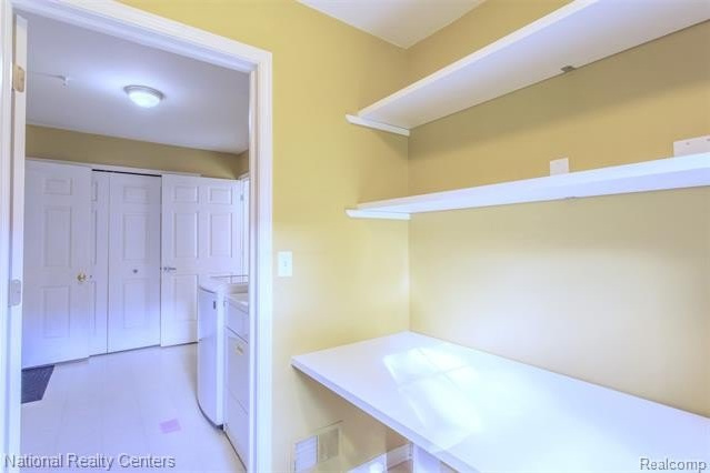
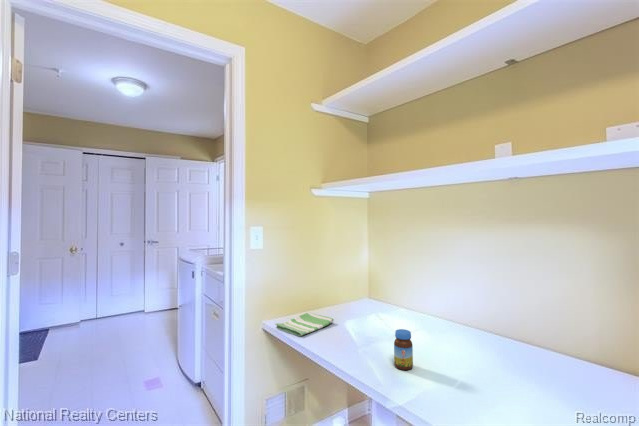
+ jar (403, 348)
+ dish towel (305, 323)
